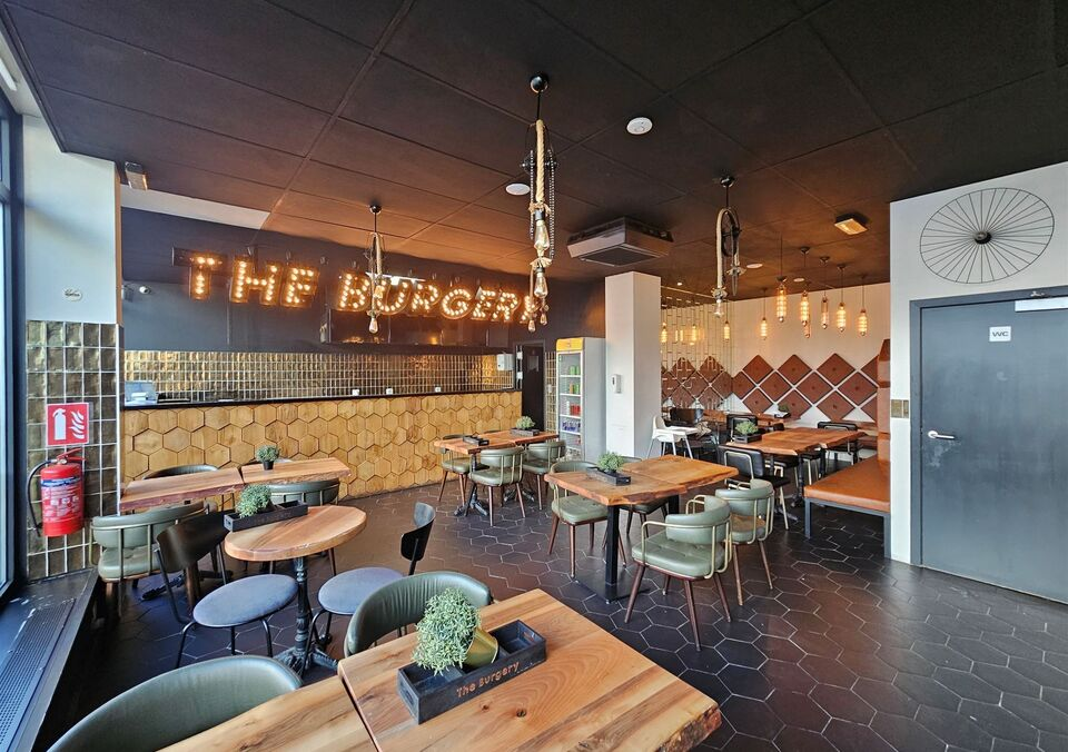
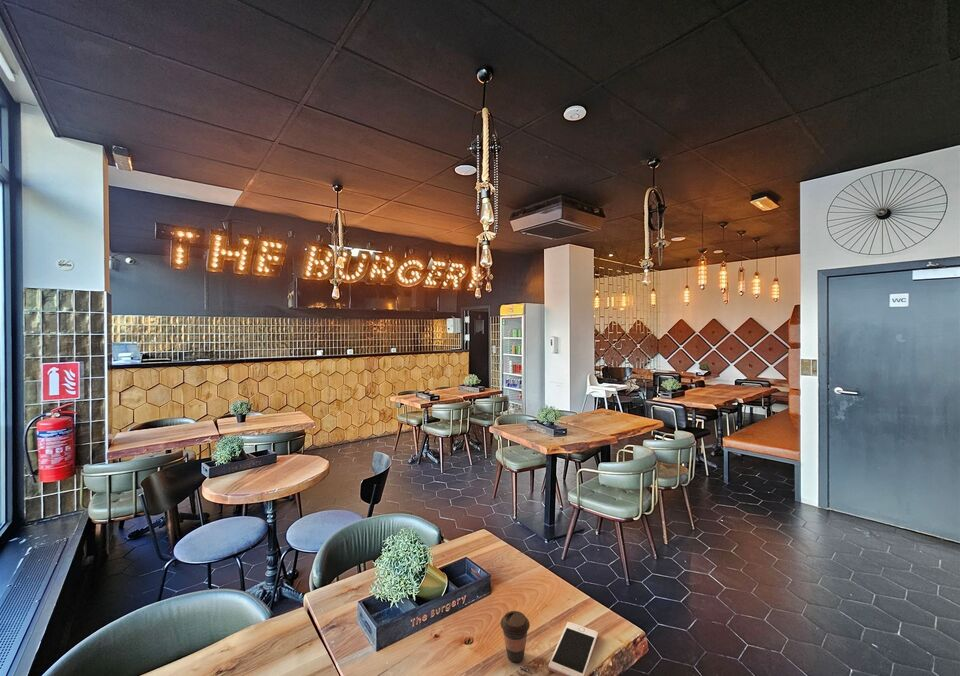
+ coffee cup (515, 637)
+ cell phone (574, 649)
